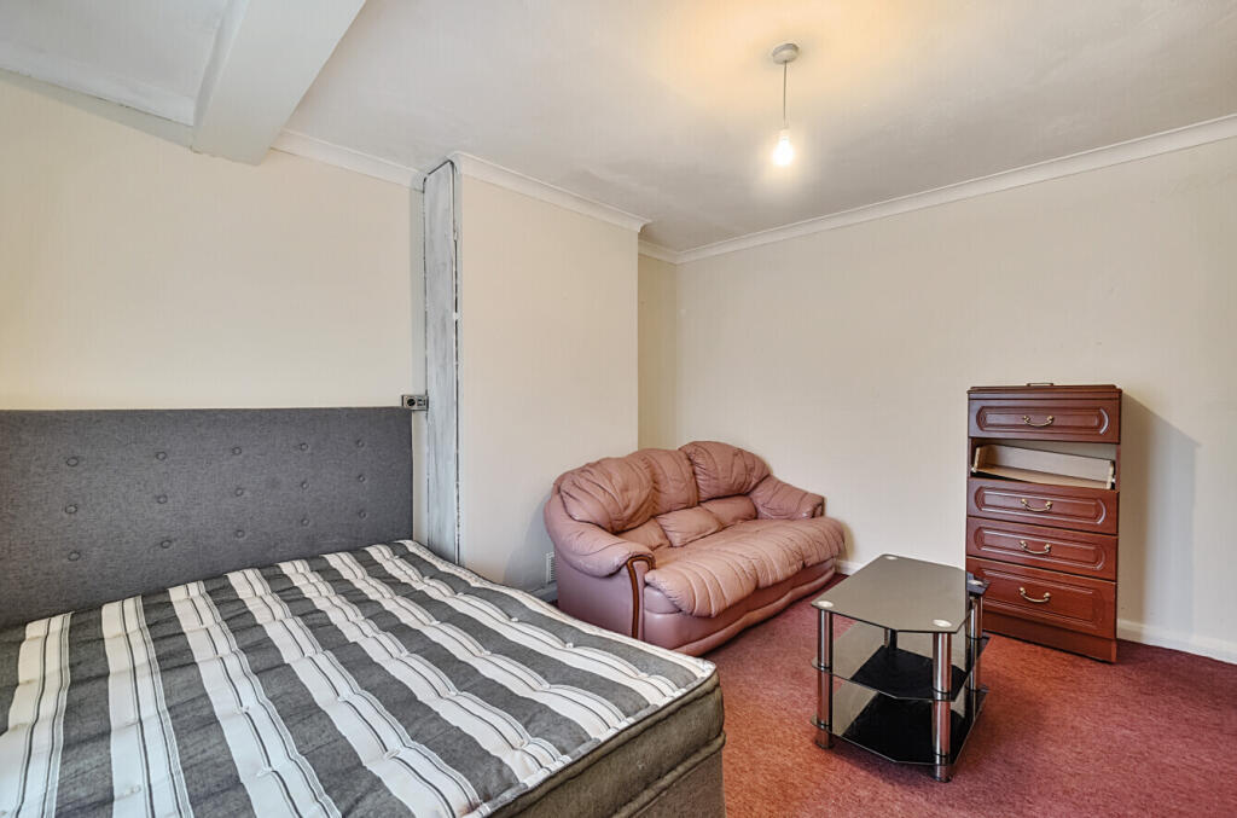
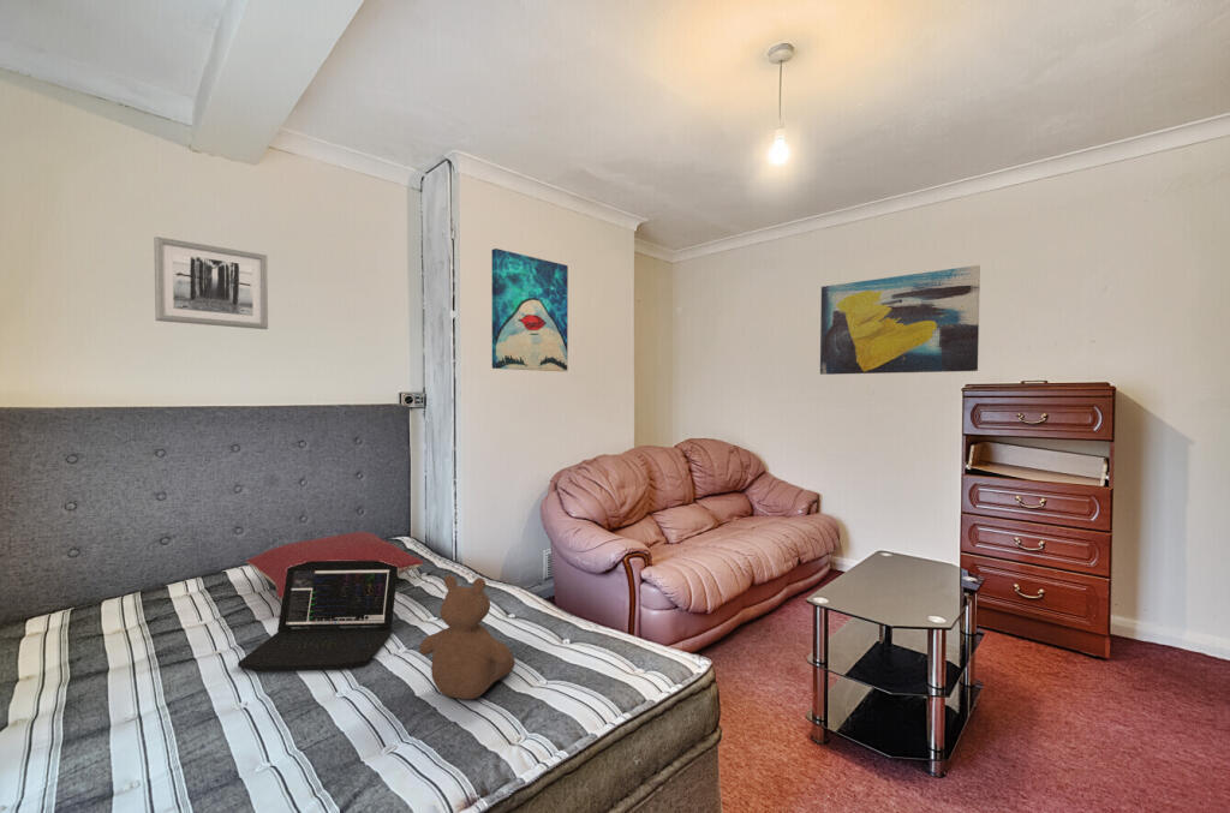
+ teddy bear (473, 628)
+ wall art (214, 286)
+ wall art (531, 313)
+ wall art (892, 324)
+ laptop (323, 611)
+ pillow (335, 560)
